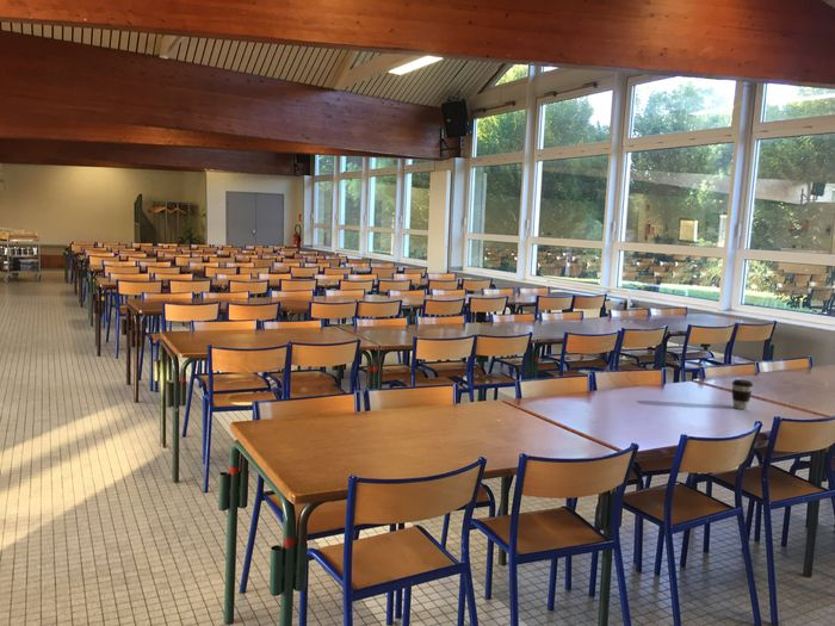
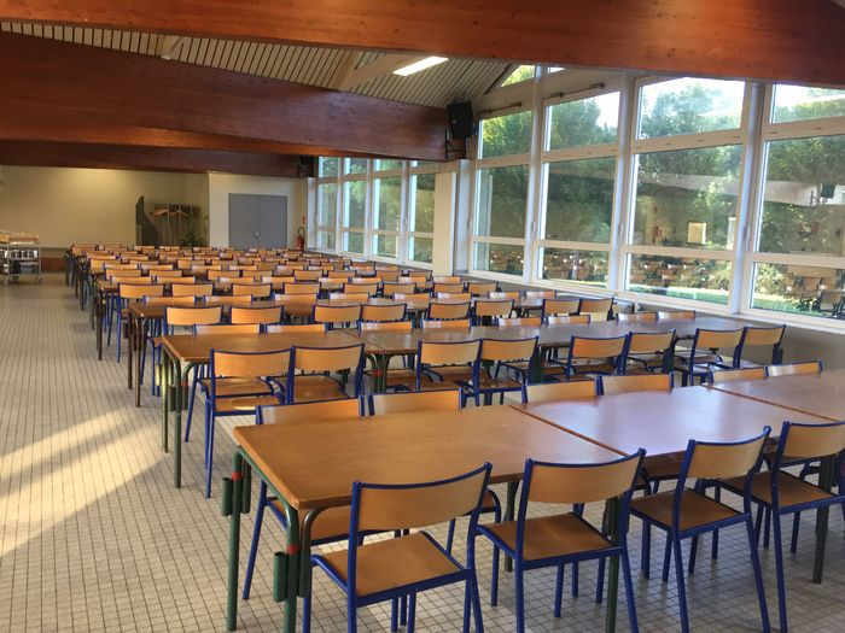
- coffee cup (741, 393)
